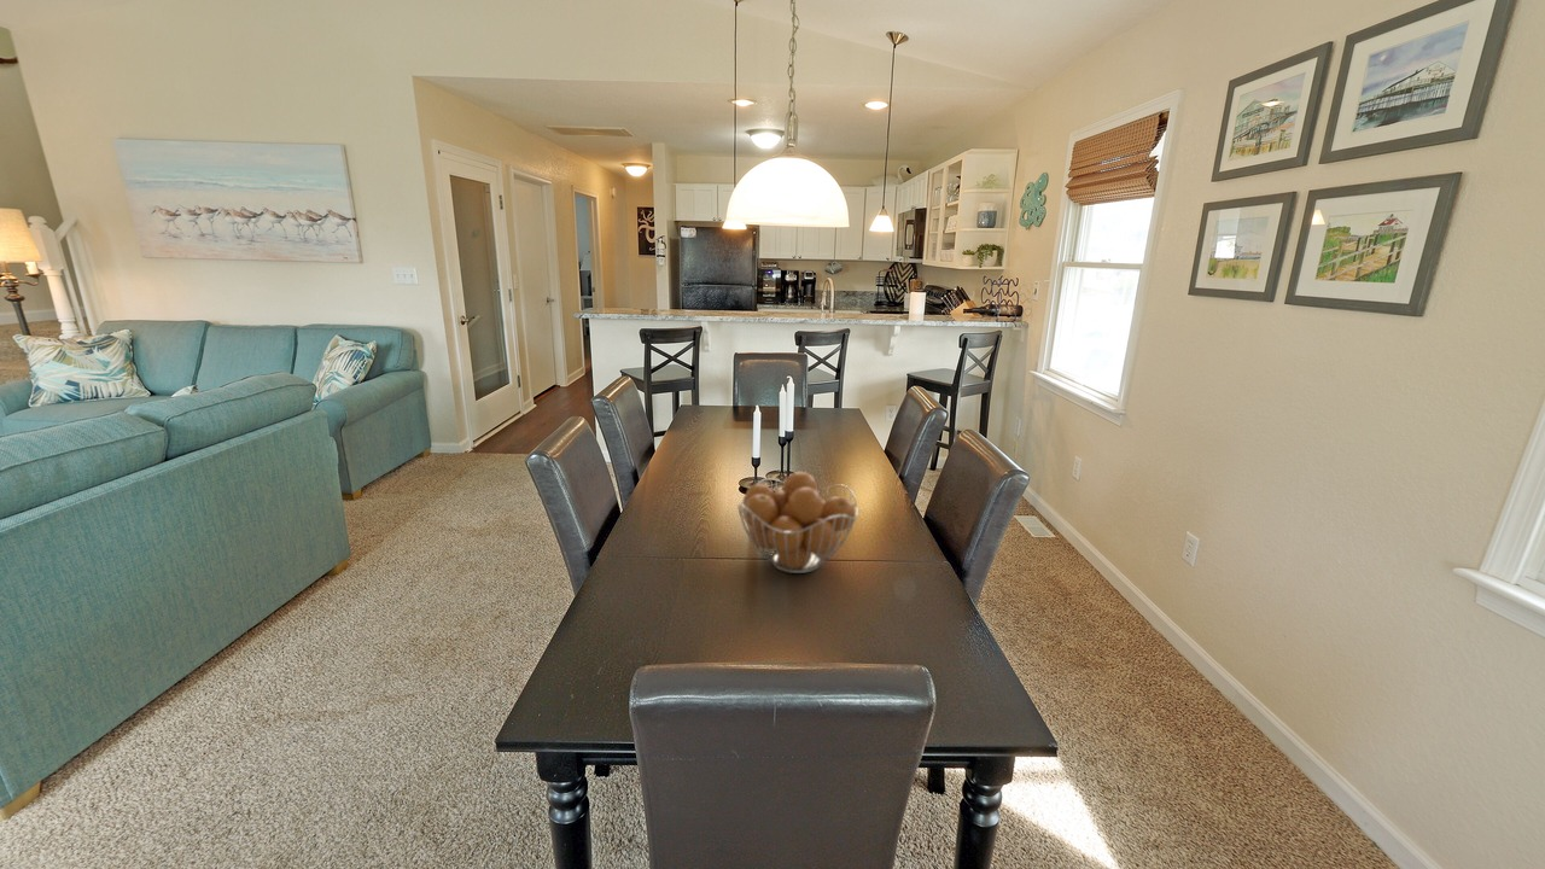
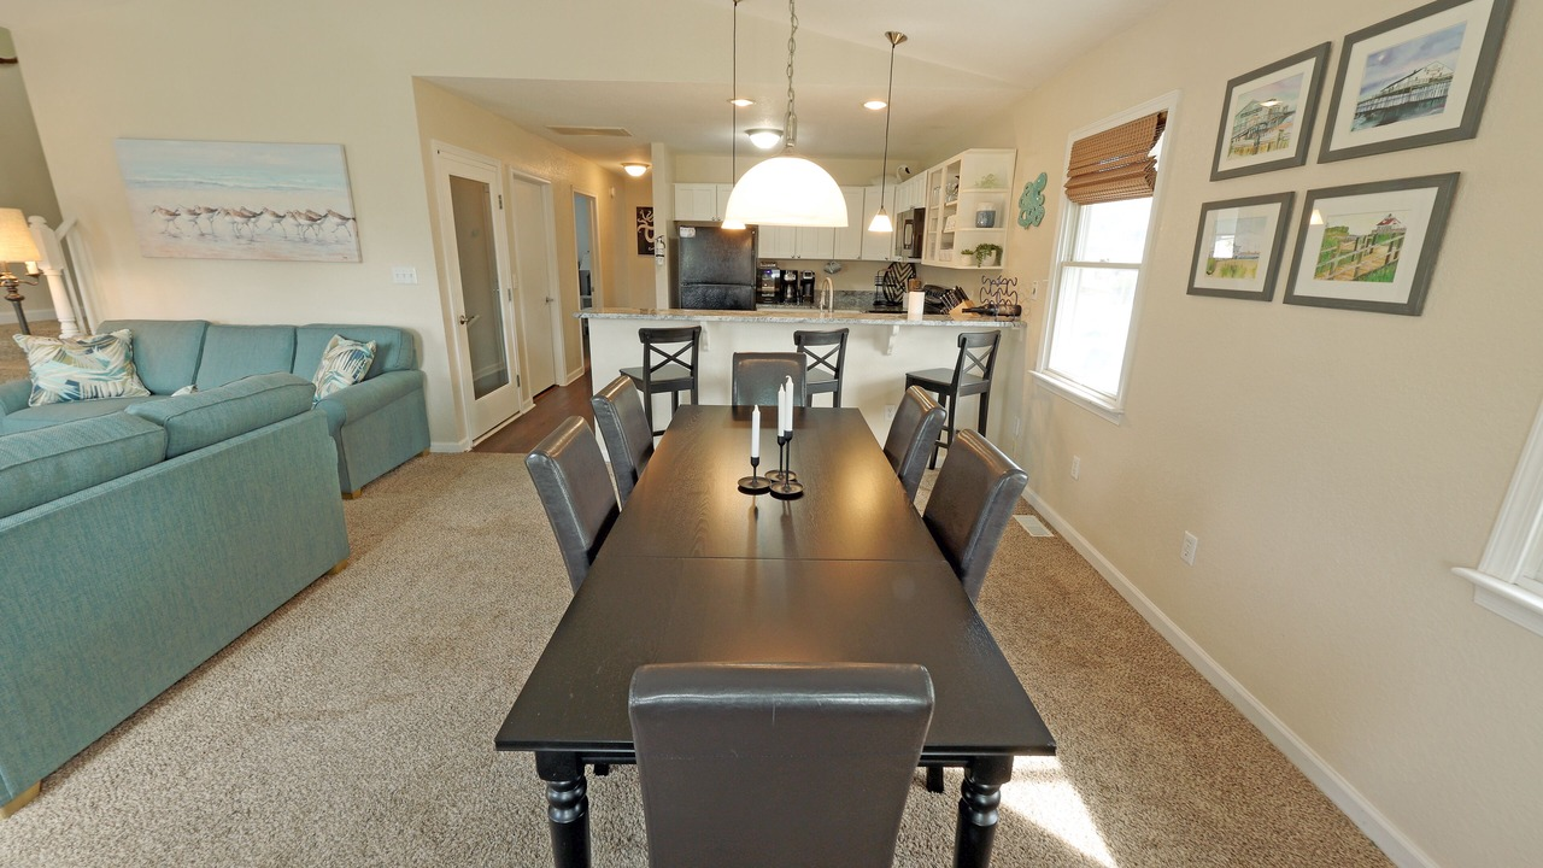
- fruit basket (797, 520)
